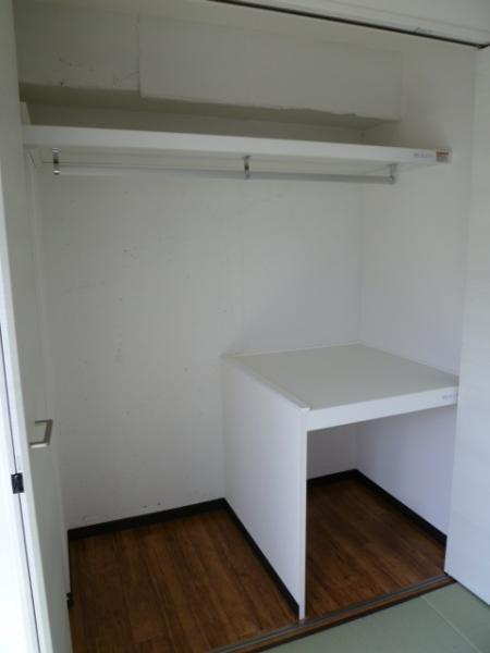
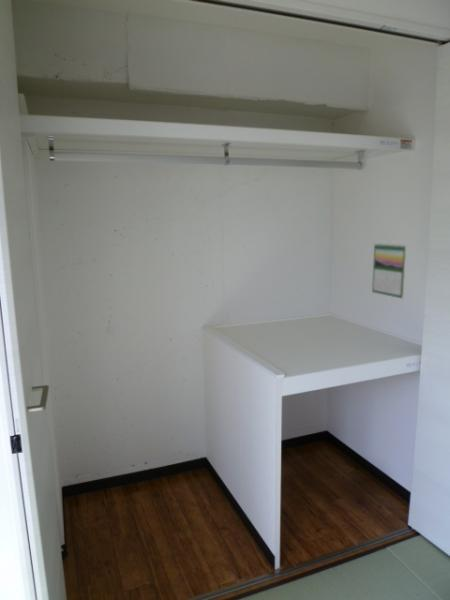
+ calendar (388, 269)
